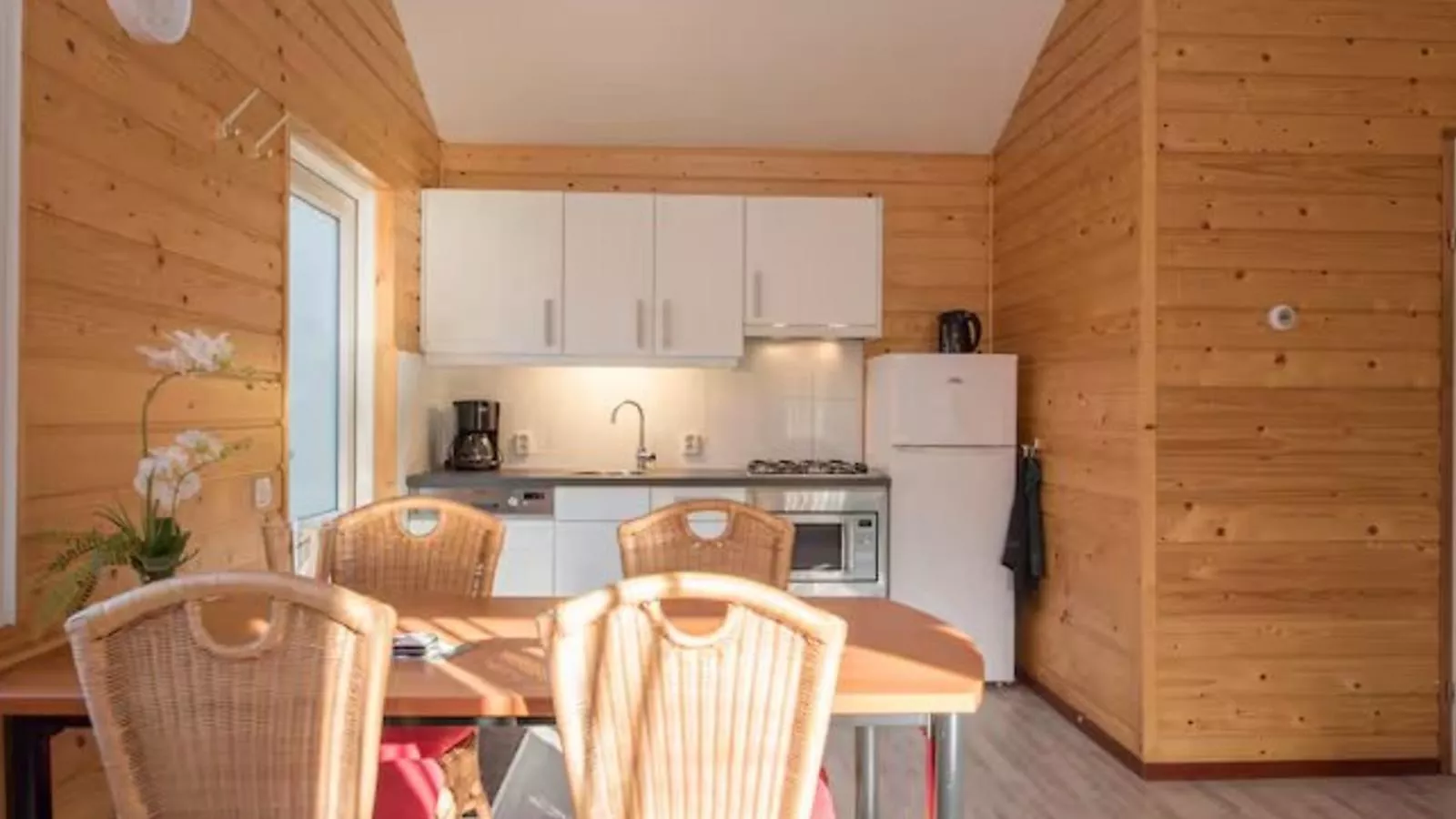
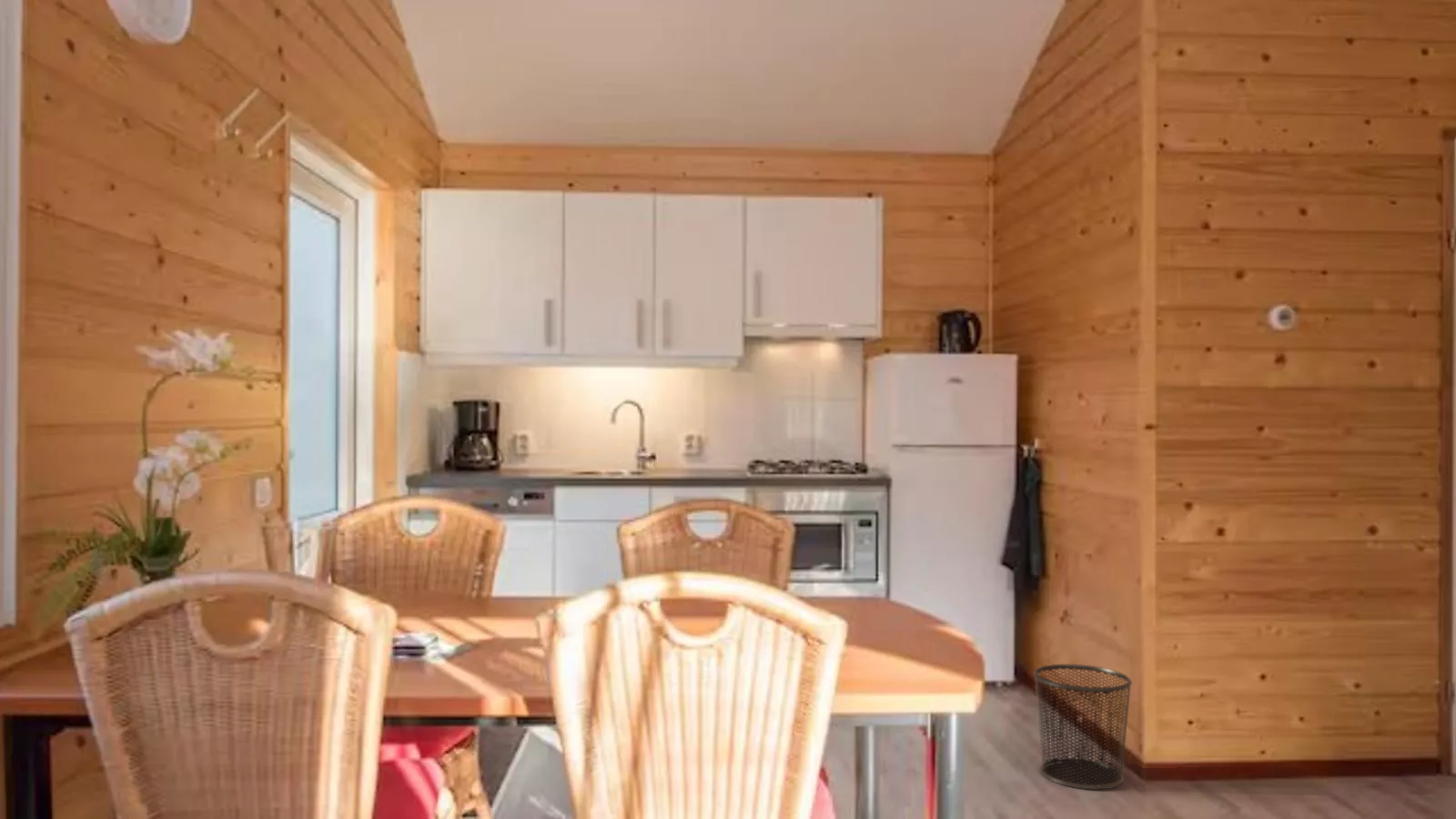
+ waste bin (1082, 724)
